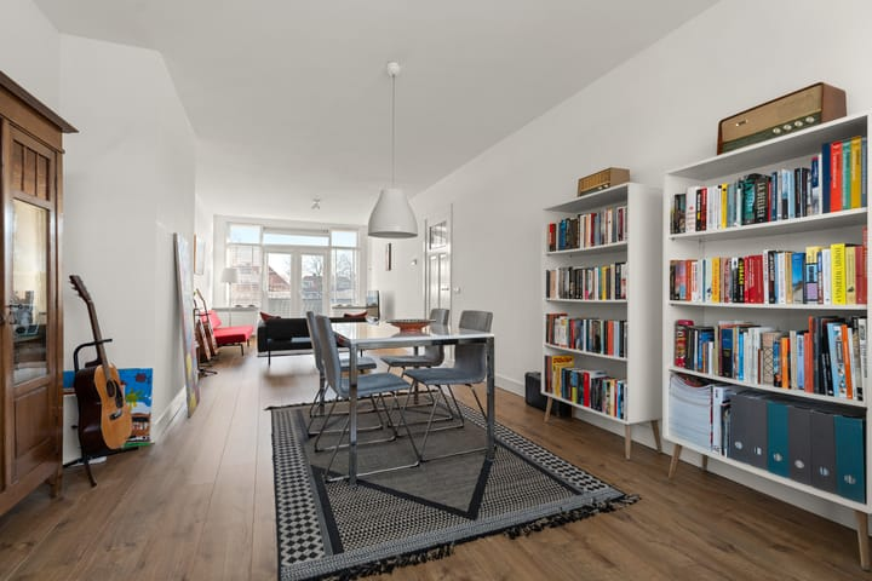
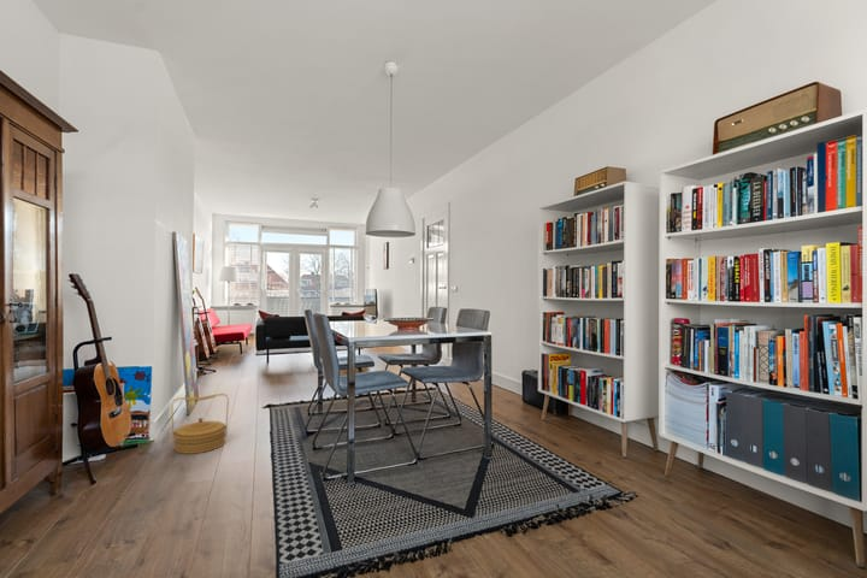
+ basket (200, 420)
